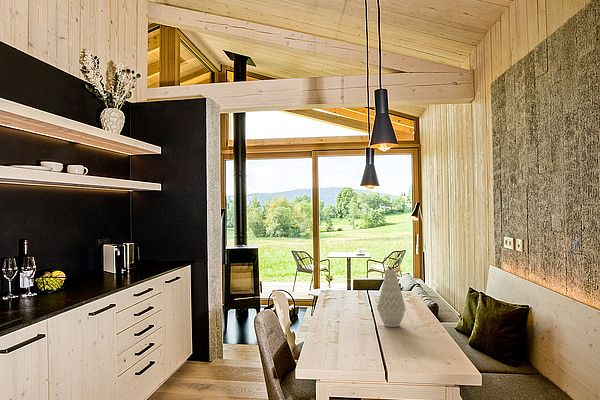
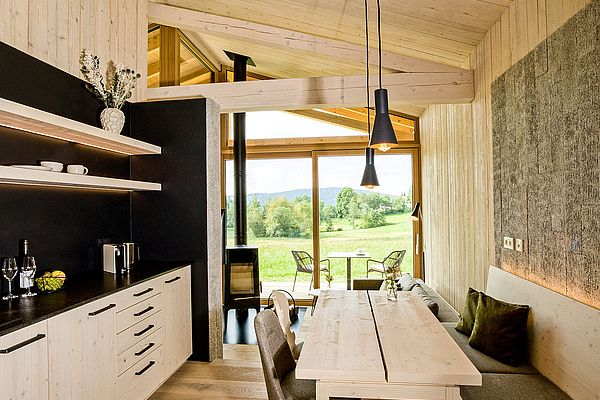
- vase (390, 297)
